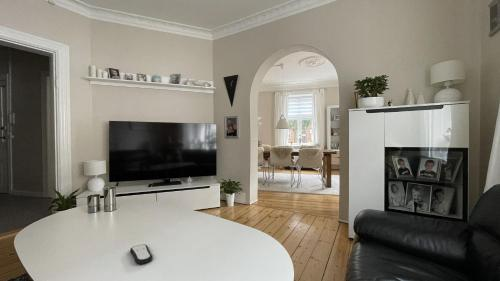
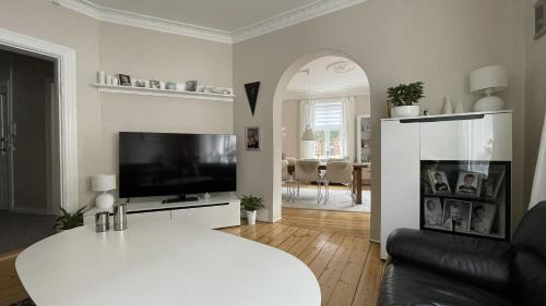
- remote control (141, 253)
